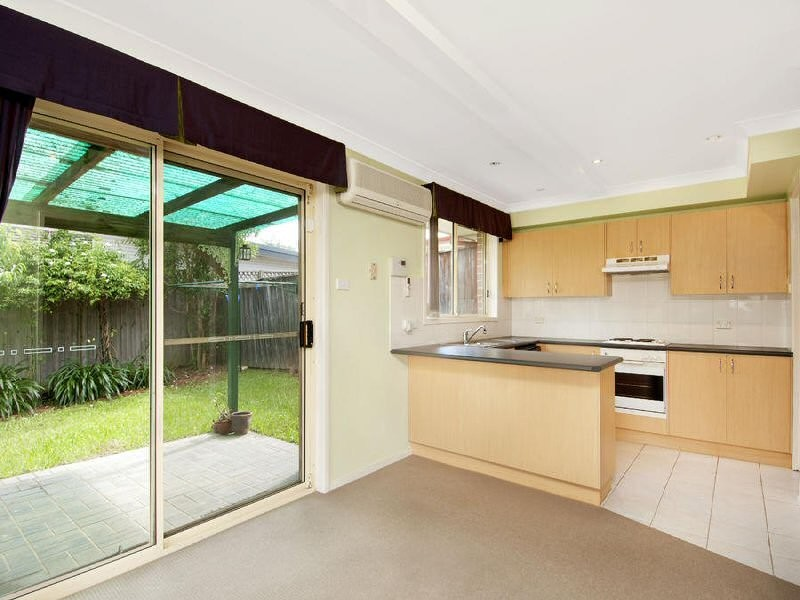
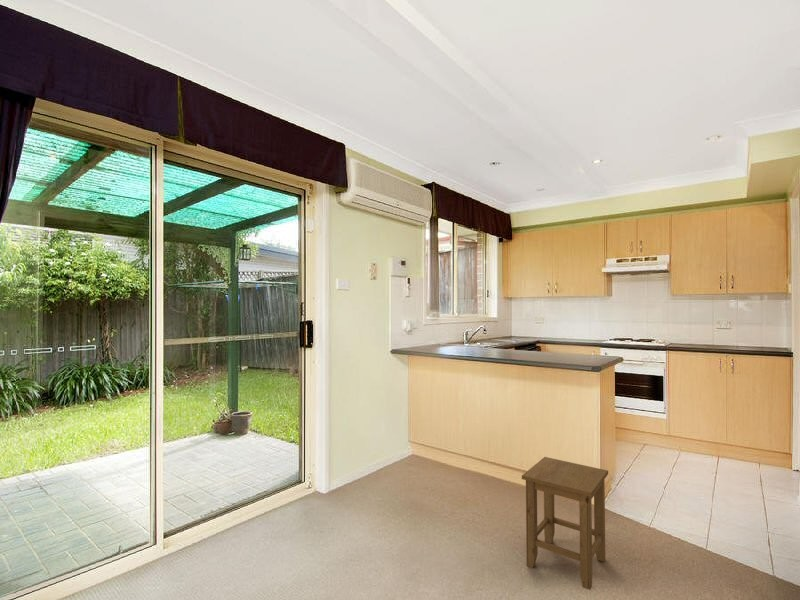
+ stool (564, 520)
